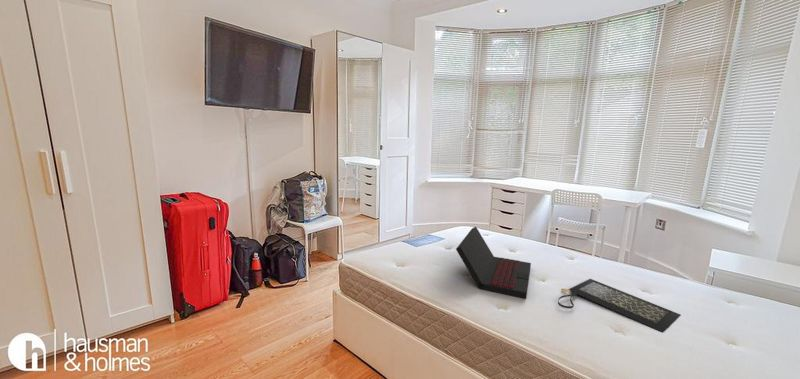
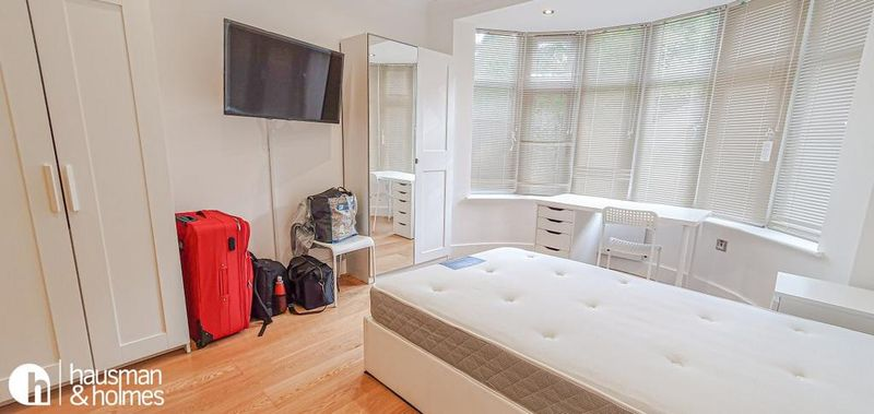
- clutch bag (615, 300)
- laptop (495, 257)
